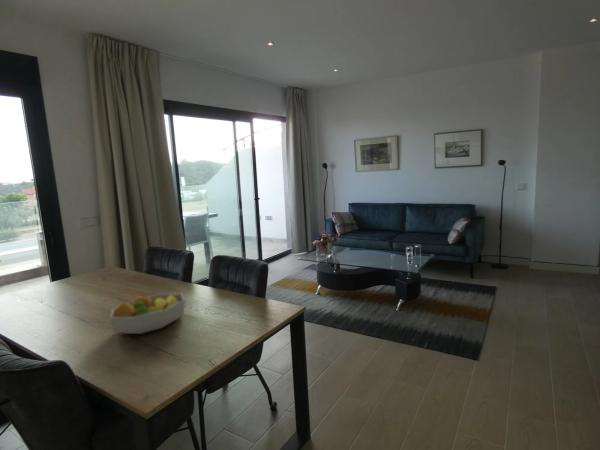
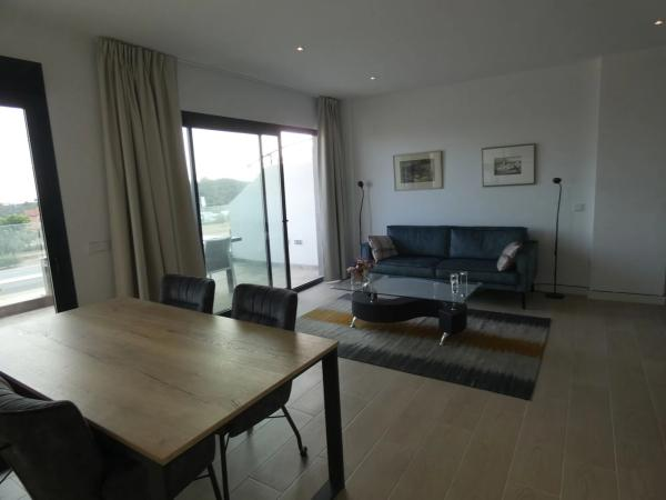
- fruit bowl (149, 309)
